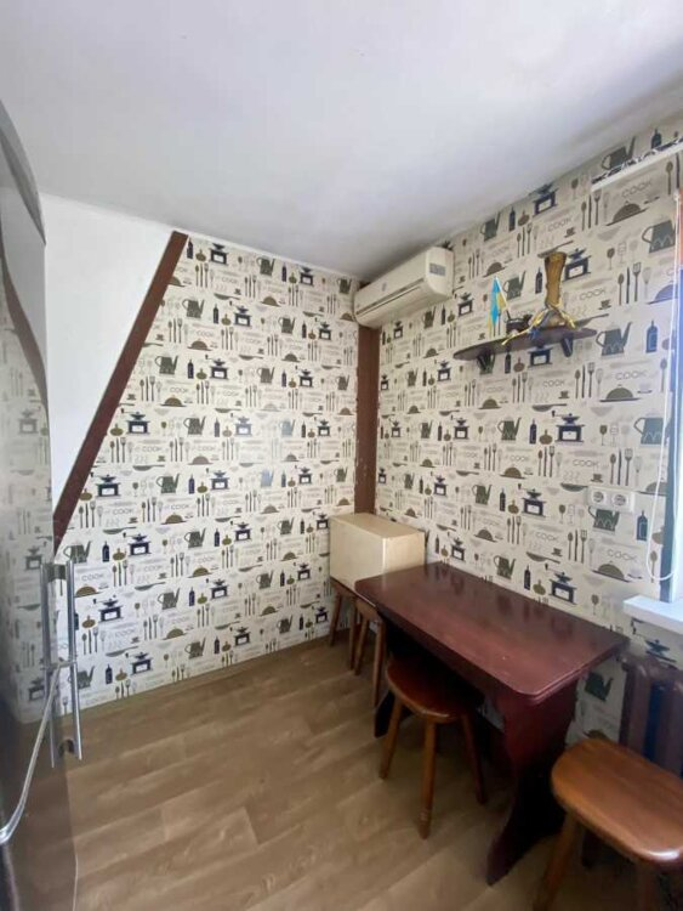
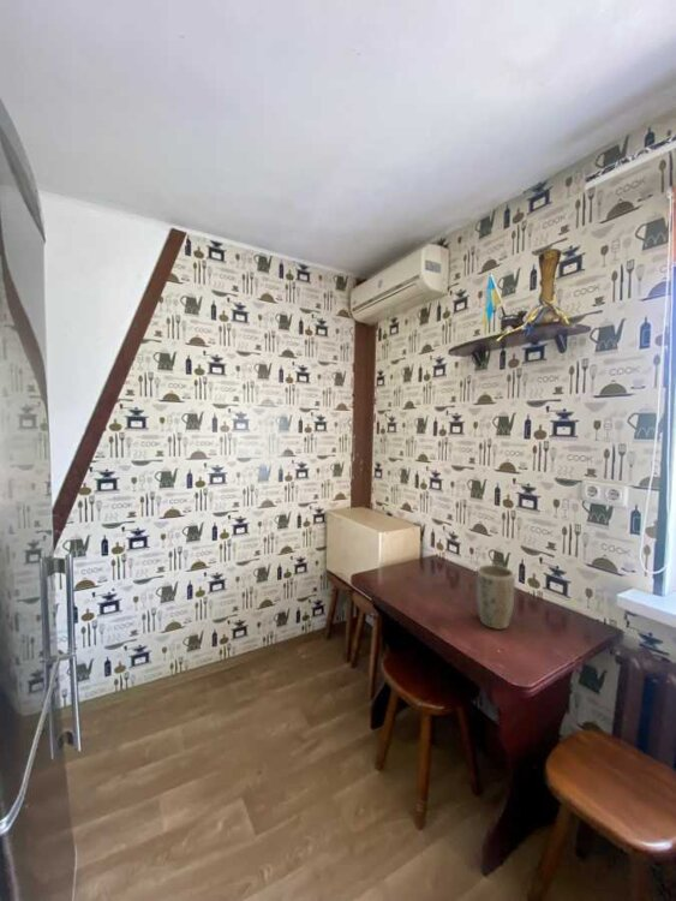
+ plant pot (495, 596)
